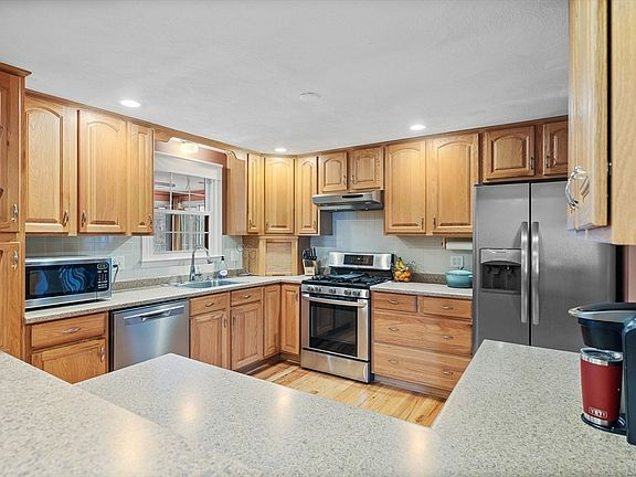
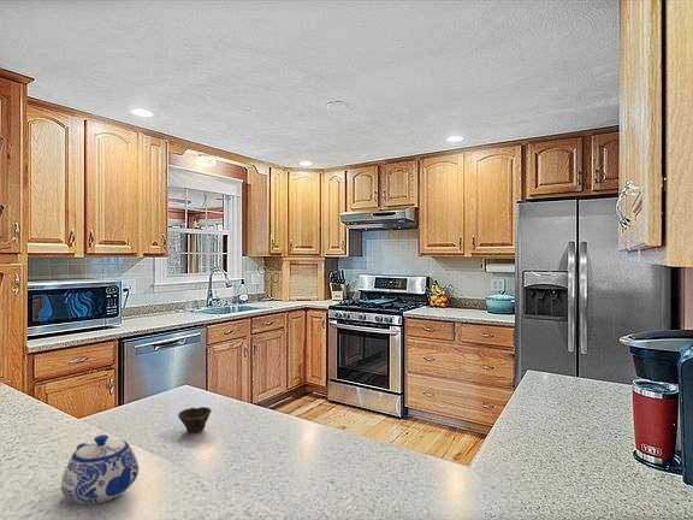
+ cup (195, 421)
+ teapot (103, 466)
